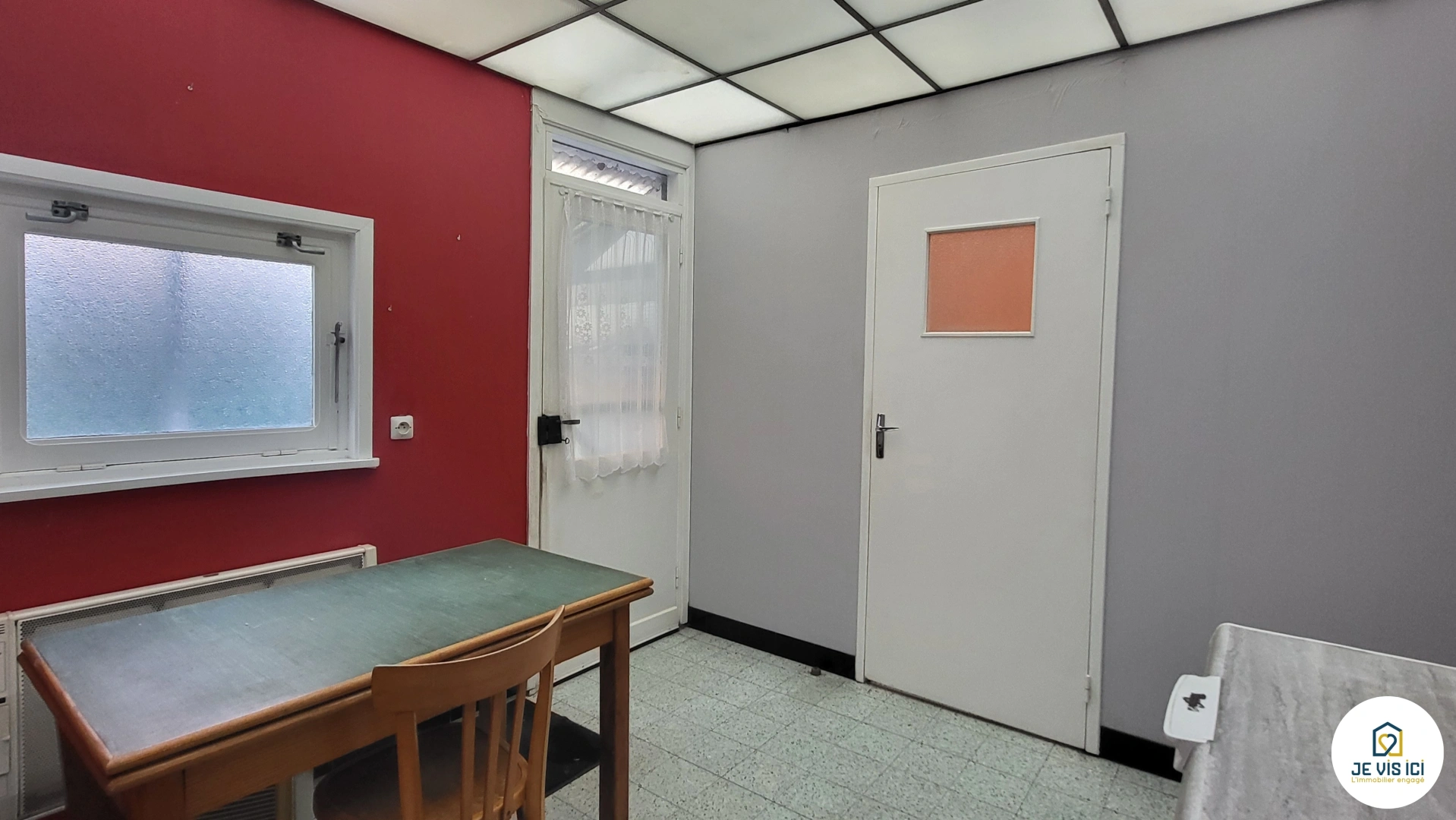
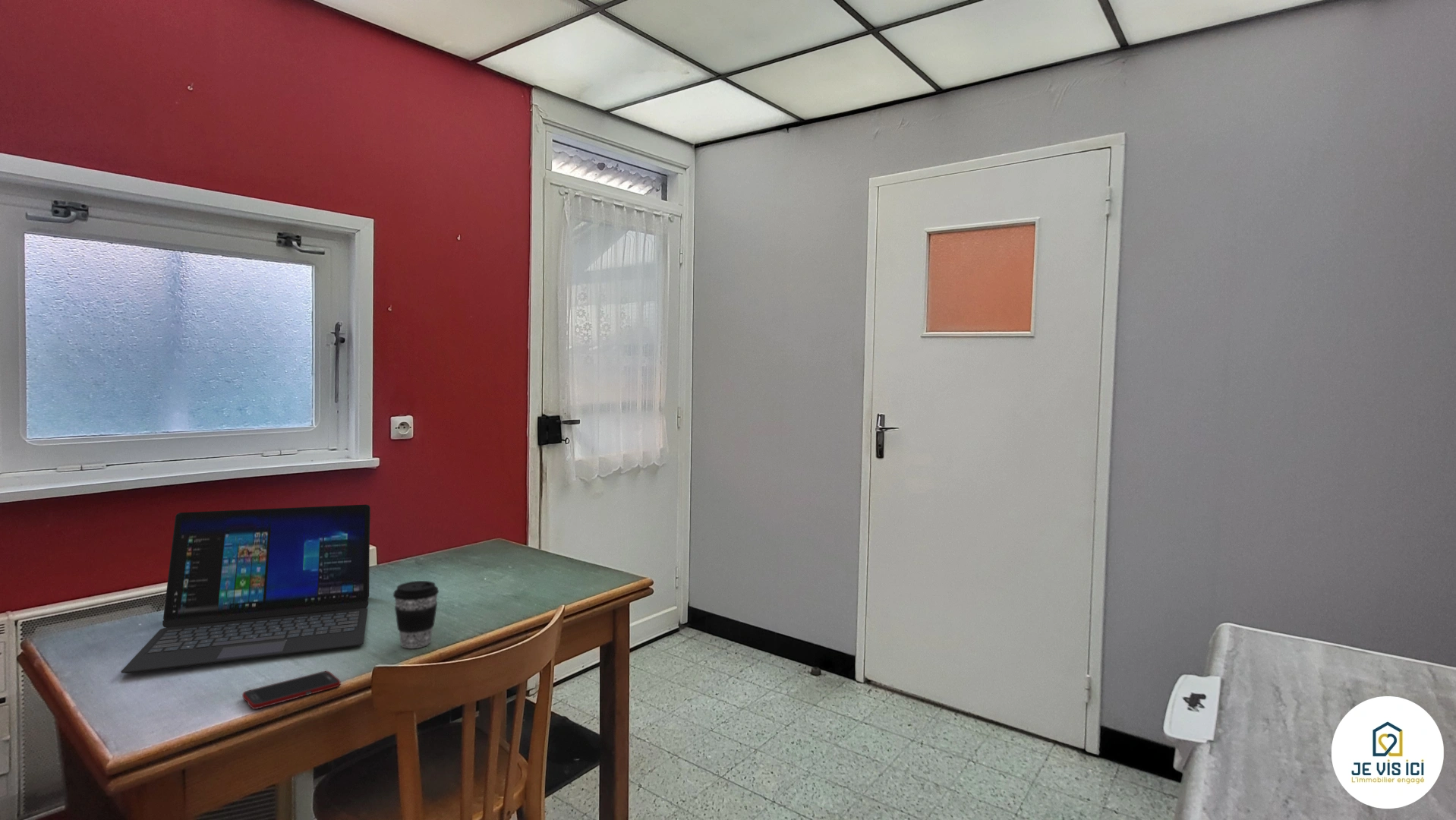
+ cell phone (292, 689)
+ laptop (265, 576)
+ coffee cup (415, 614)
